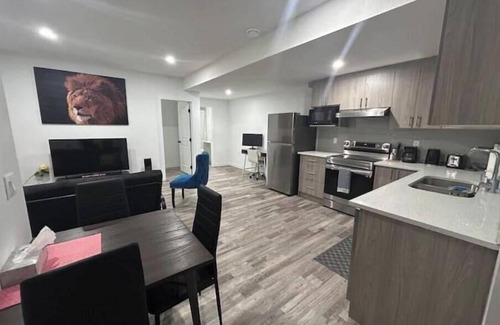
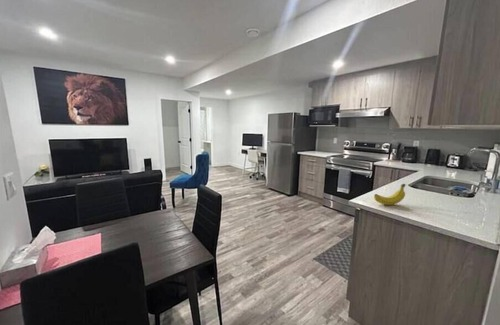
+ fruit (390, 196)
